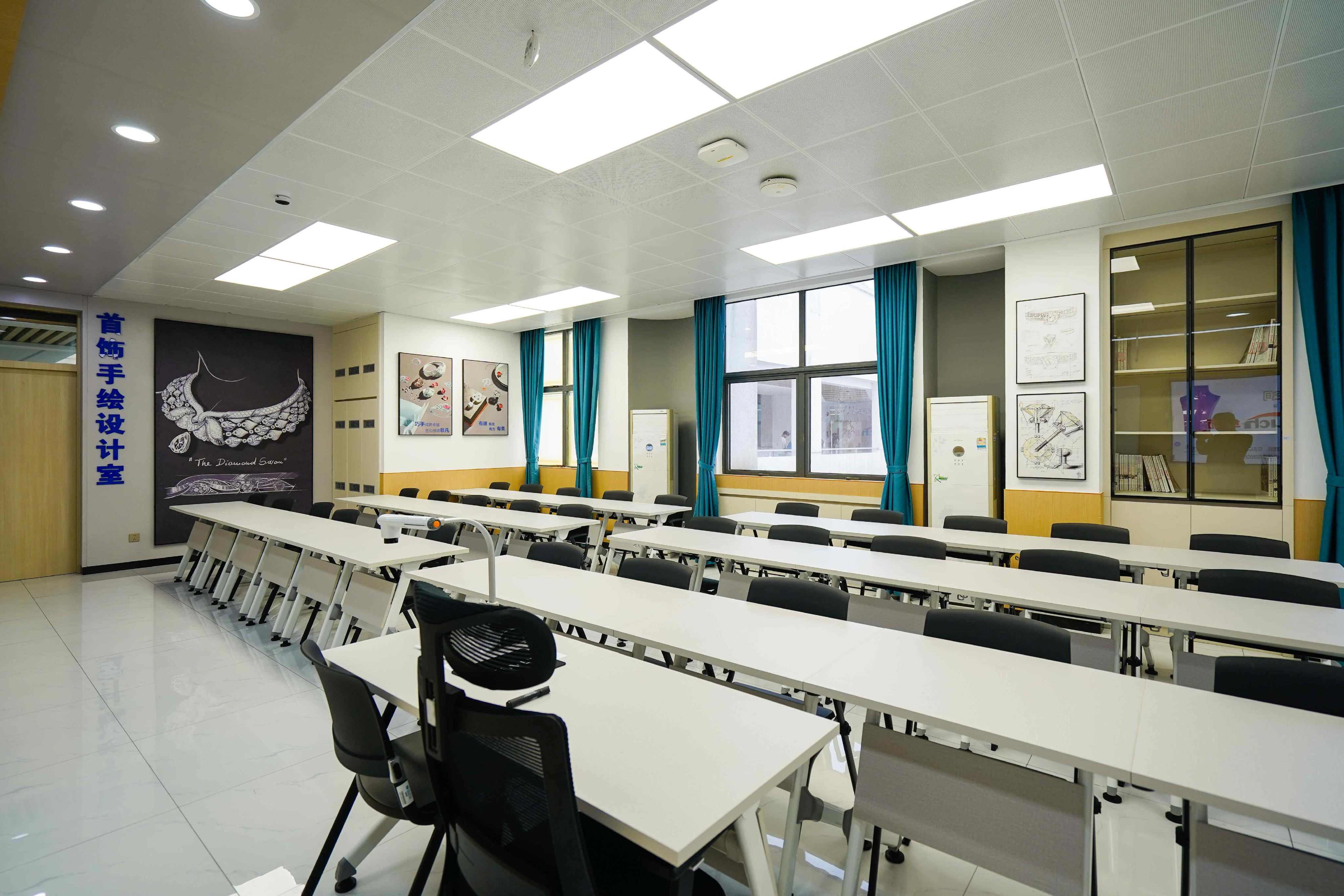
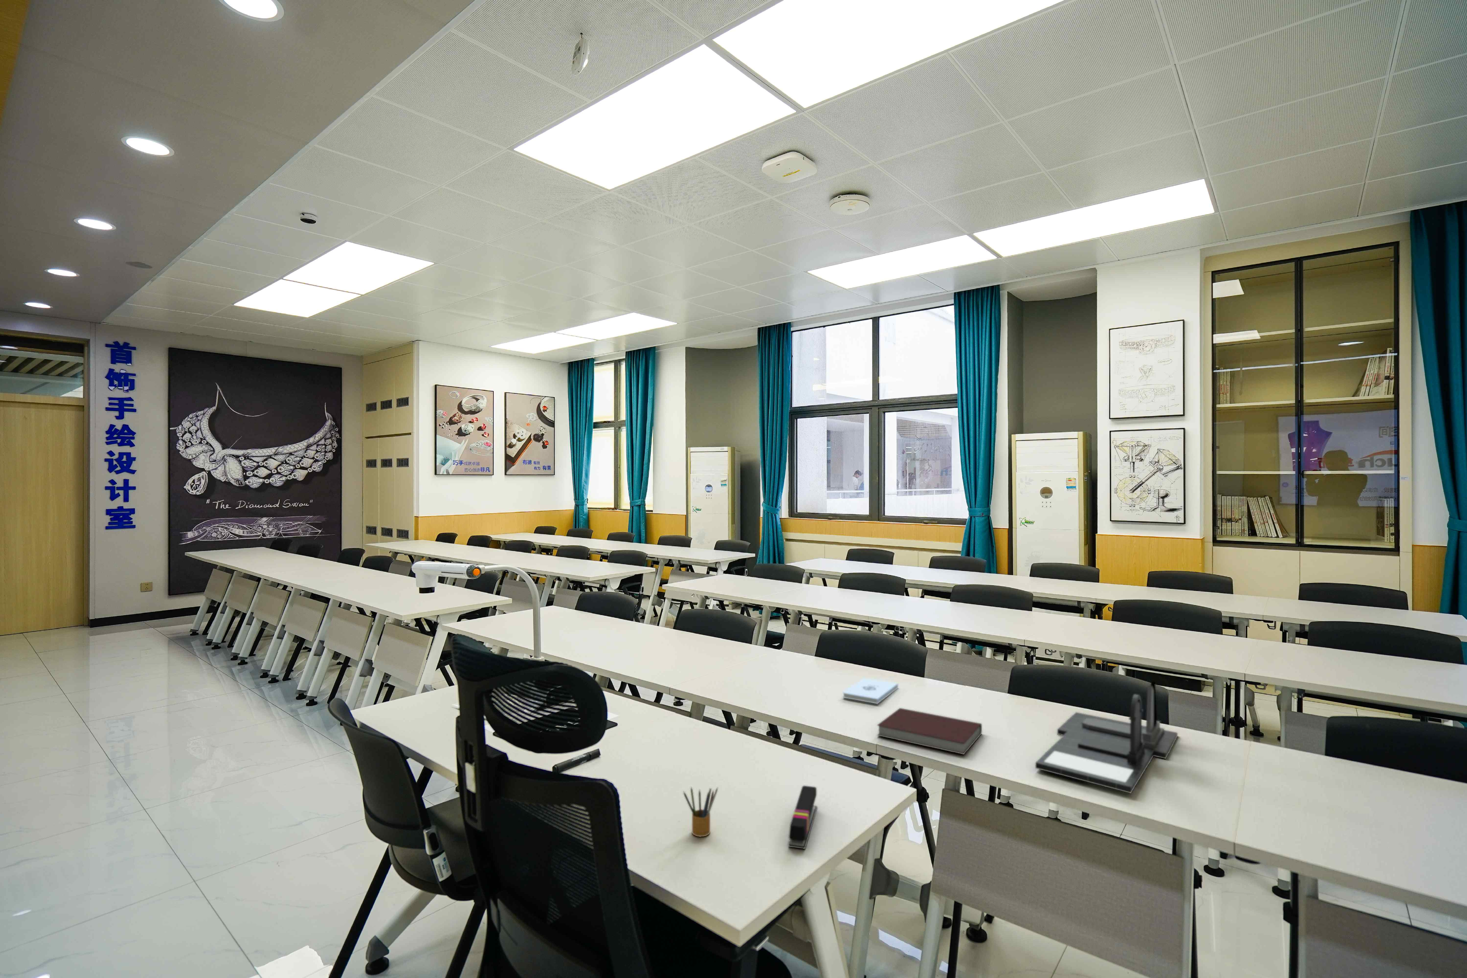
+ stapler (803, 814)
+ pencil box (700, 809)
+ desk organizer (1105, 718)
+ recessed light (139, 263)
+ notepad (870, 690)
+ notebook (929, 729)
